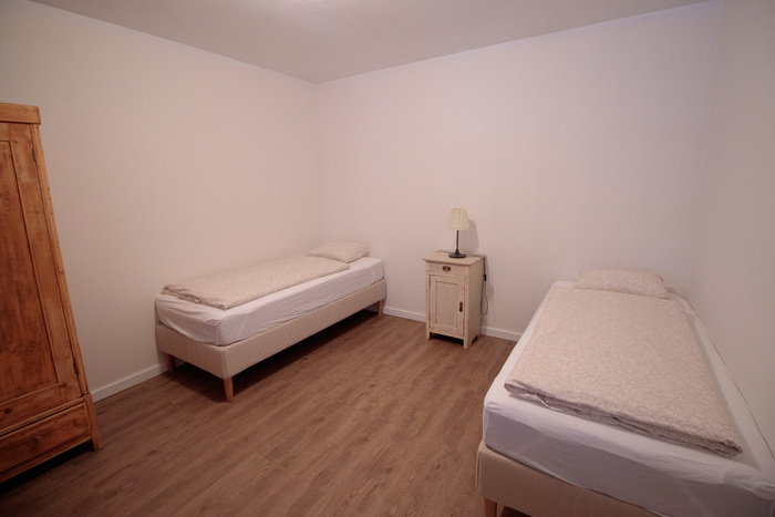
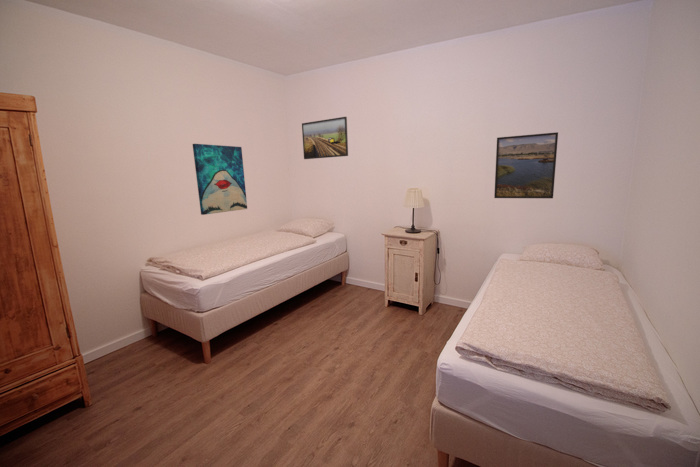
+ wall art (222, 179)
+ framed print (324, 139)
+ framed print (524, 167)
